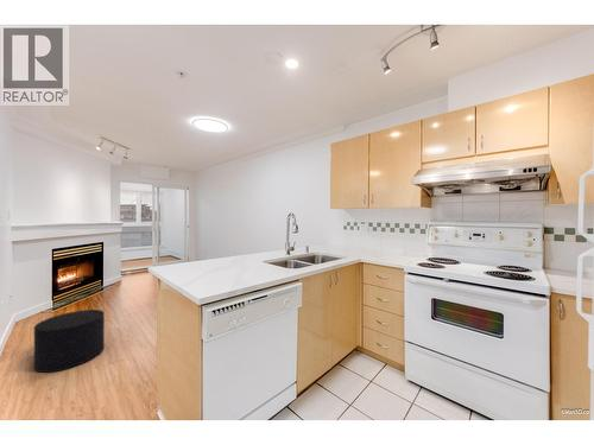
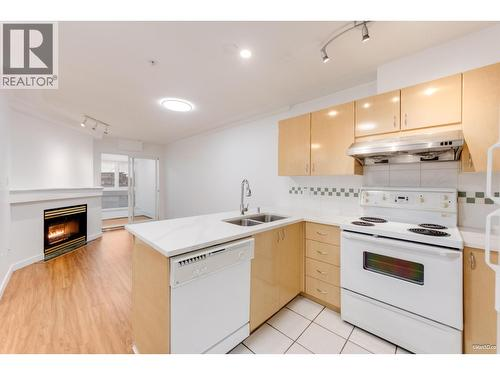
- stool (71, 337)
